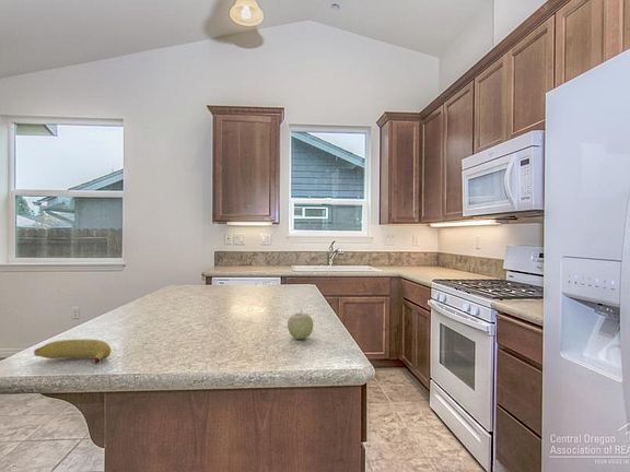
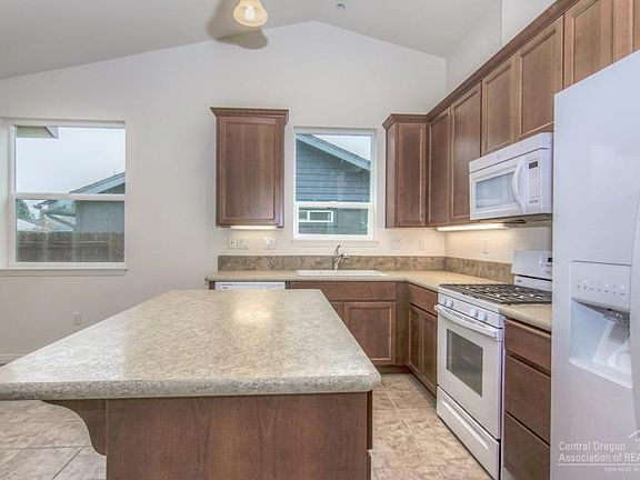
- banana (72, 352)
- fruit (300, 323)
